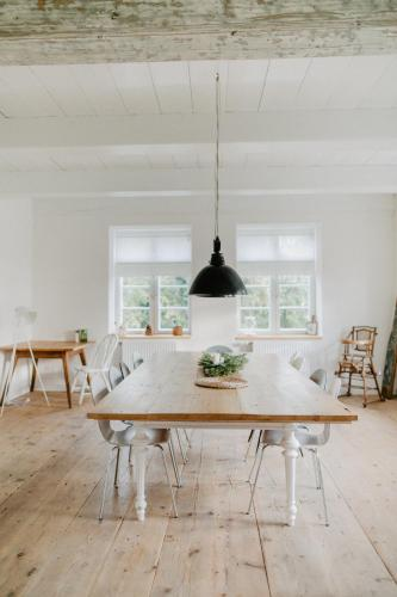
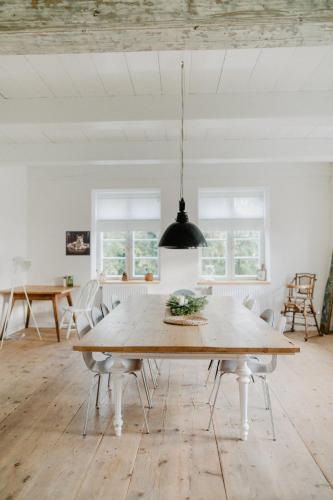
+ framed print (78, 243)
